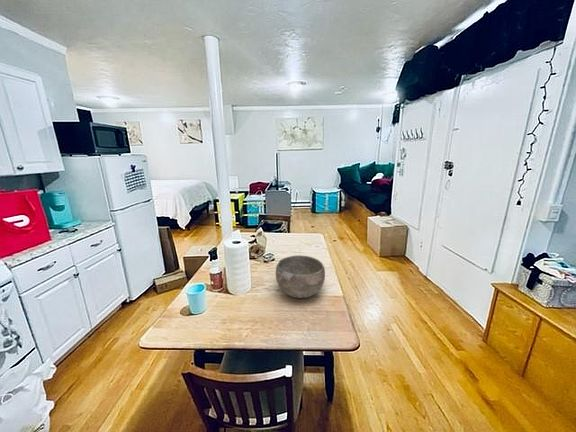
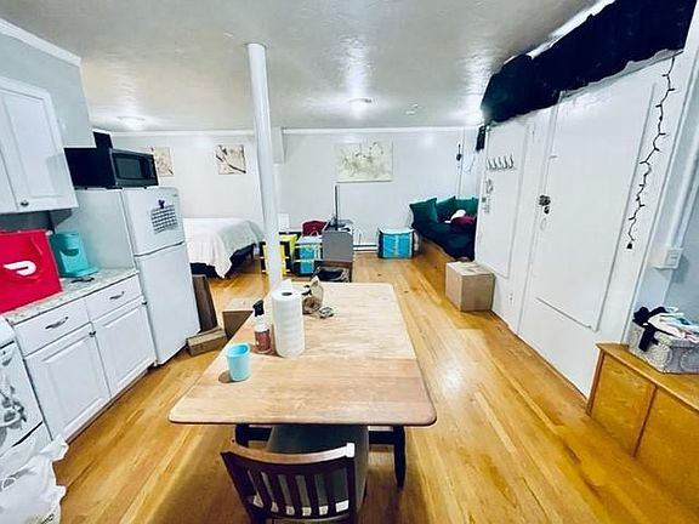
- bowl (299, 278)
